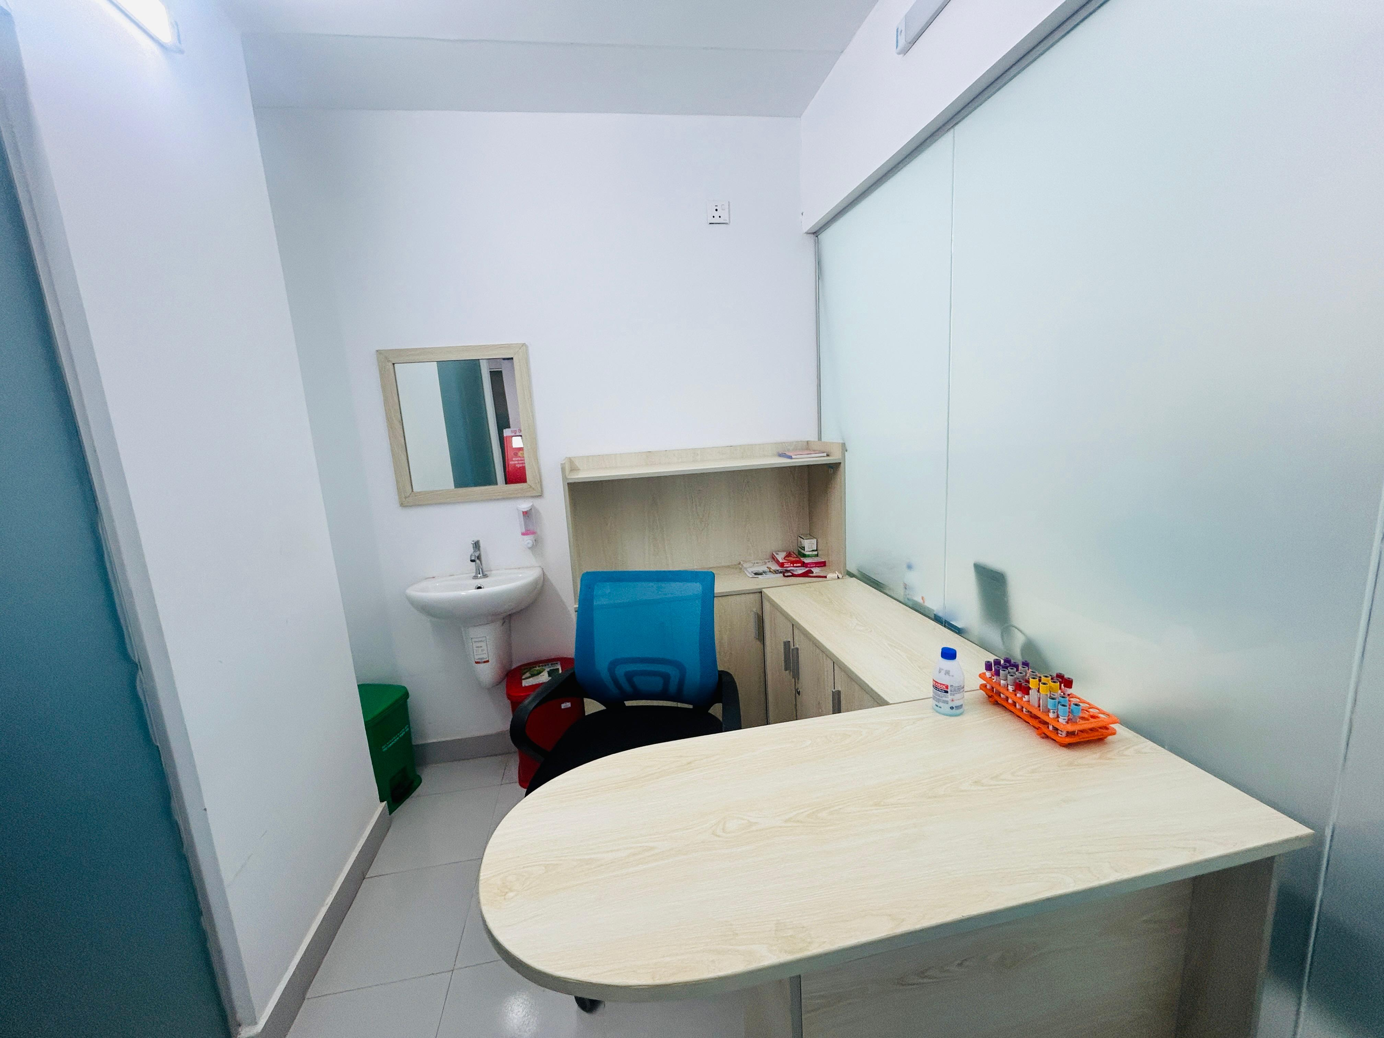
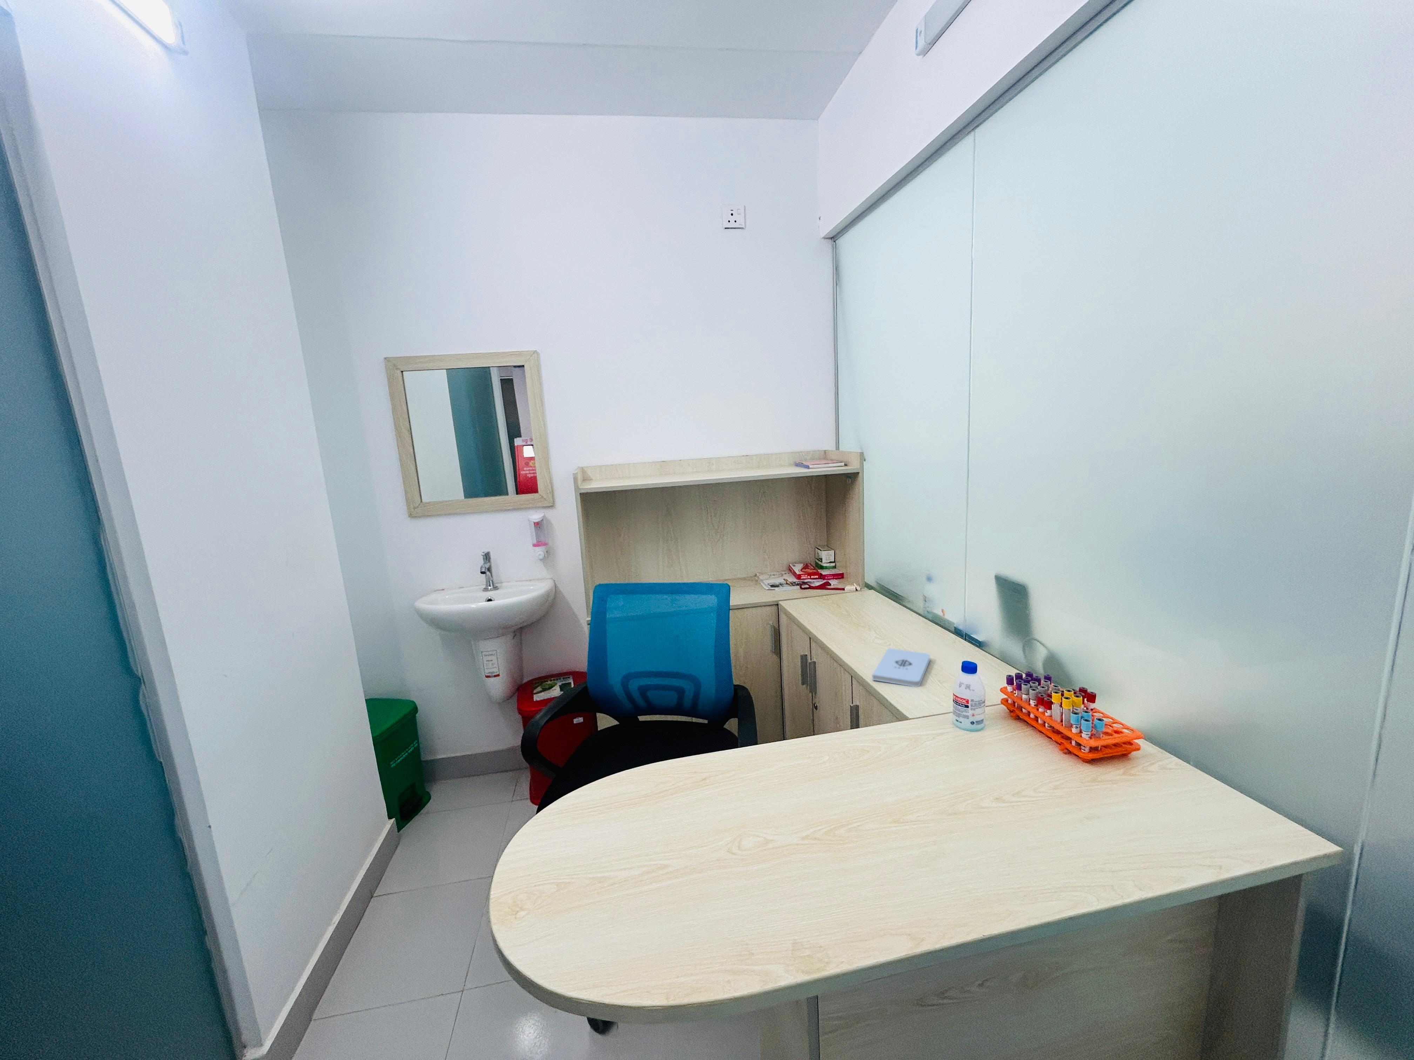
+ notepad (902, 666)
